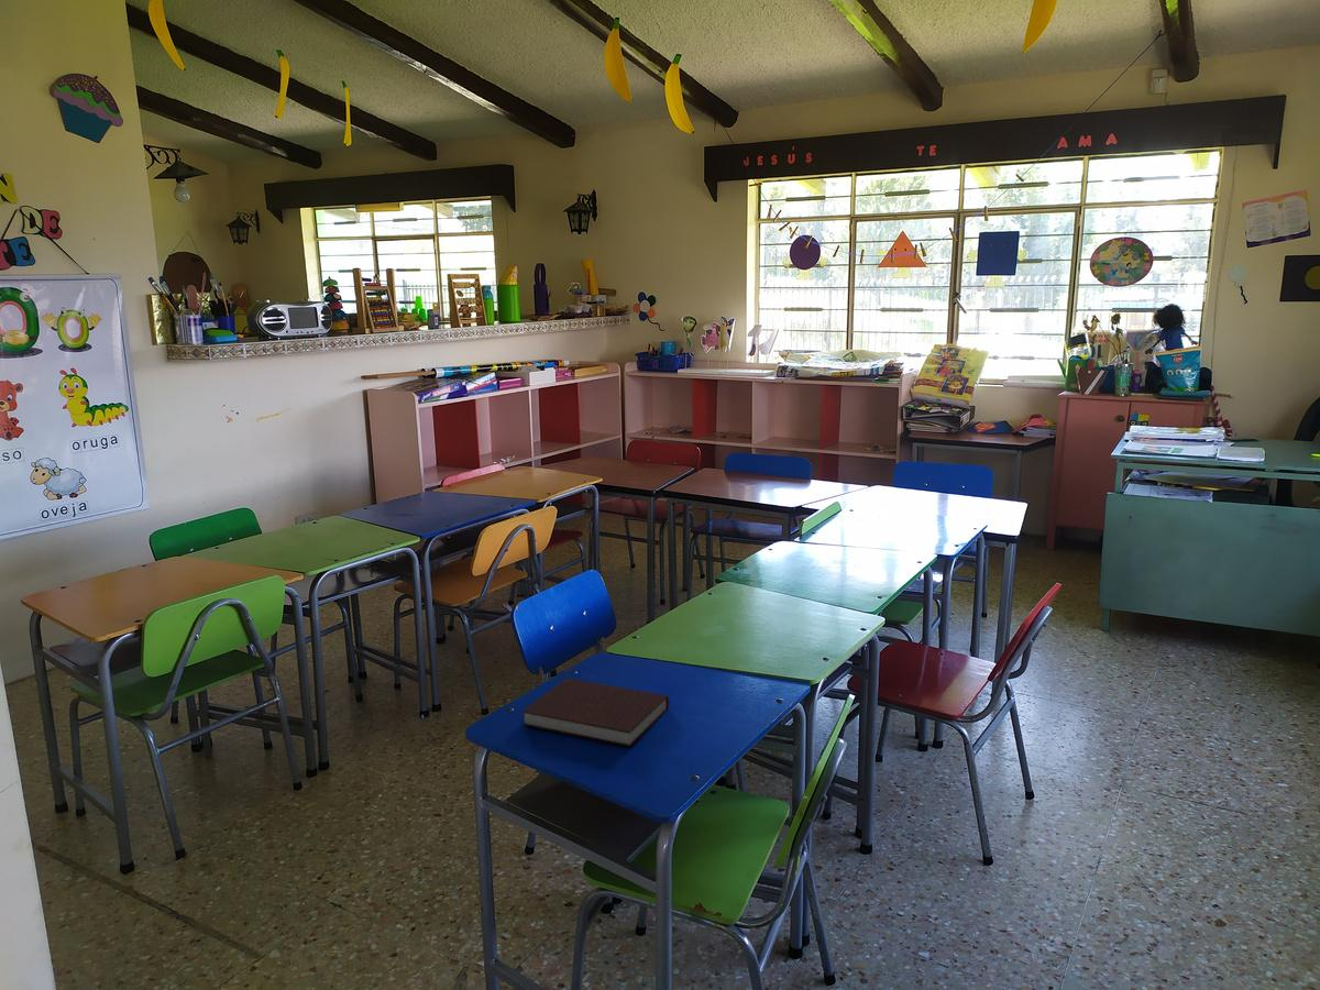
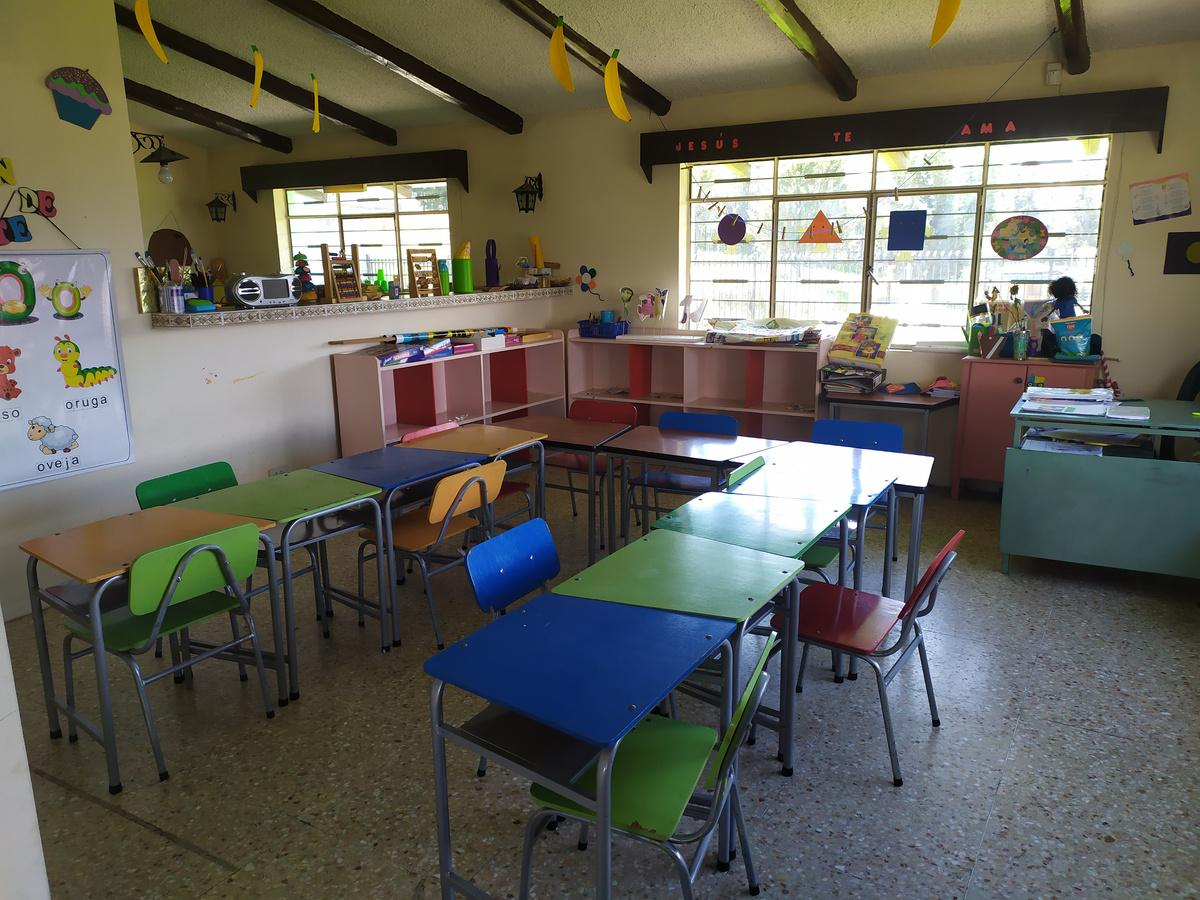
- notebook (596, 710)
